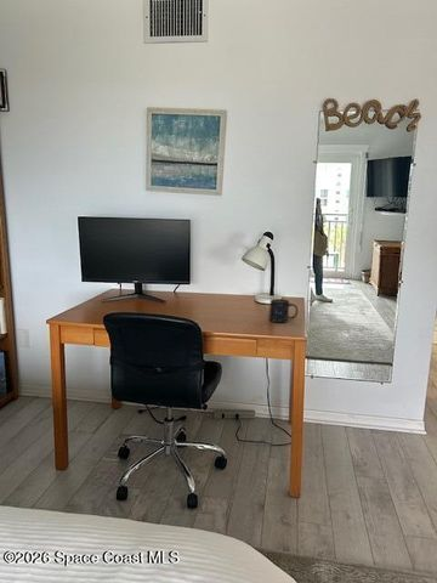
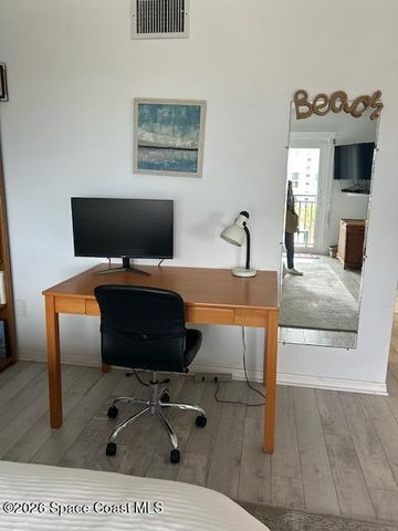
- mug (283, 310)
